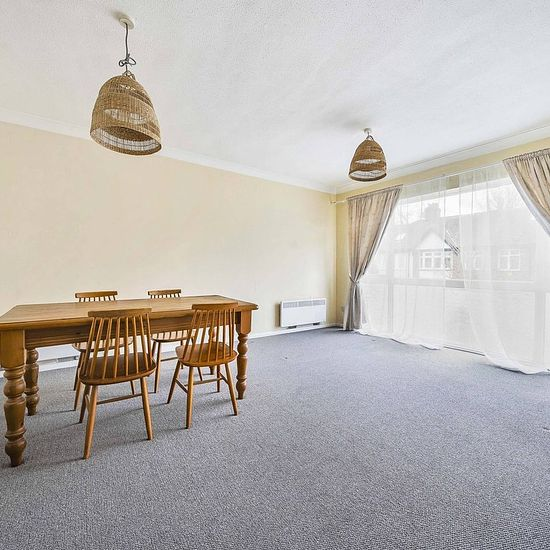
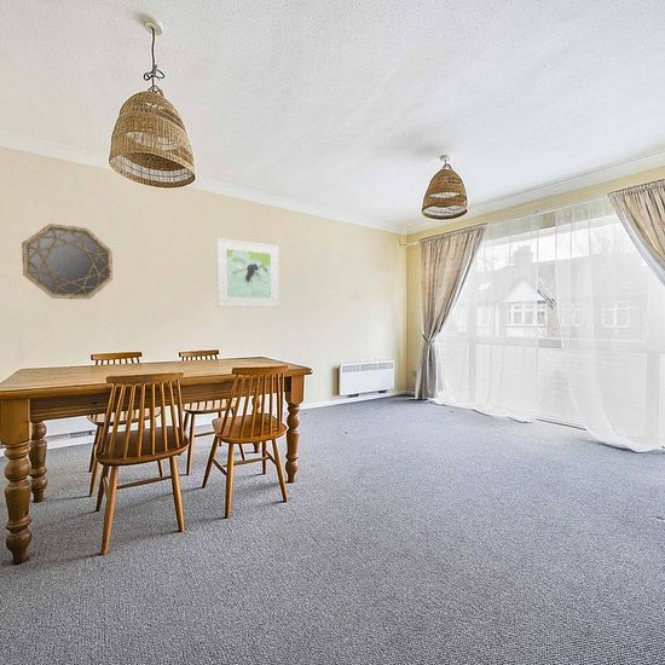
+ home mirror (69, 262)
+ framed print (249, 274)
